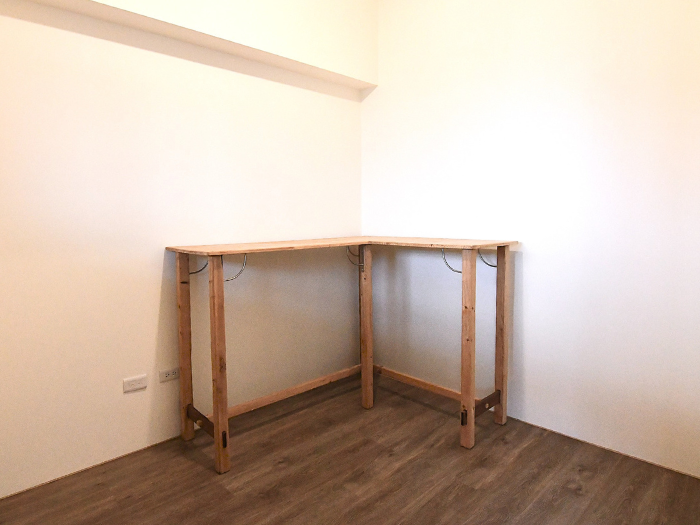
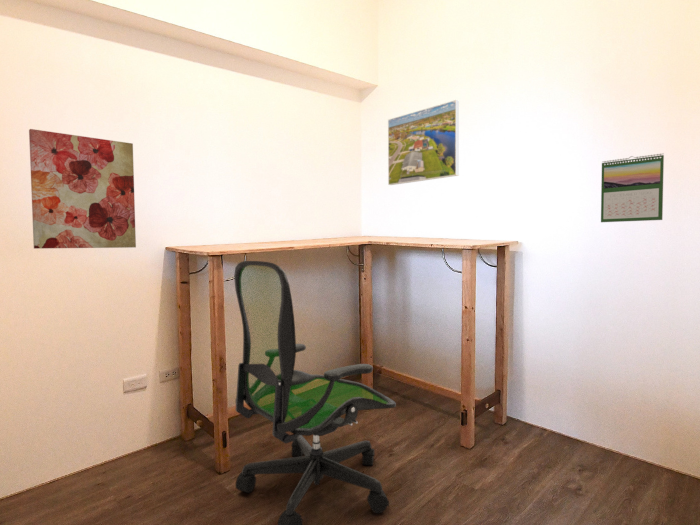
+ calendar (630, 188)
+ office chair (320, 375)
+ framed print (421, 145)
+ wall art (86, 192)
